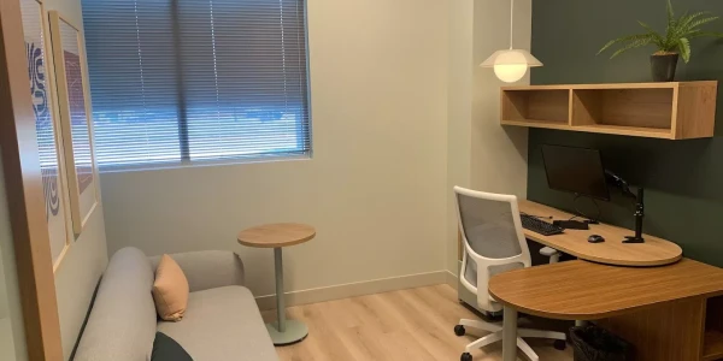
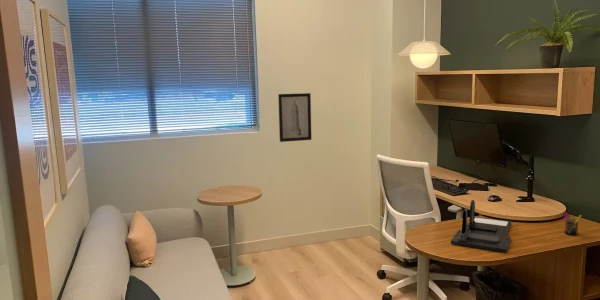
+ wall art (295, 117)
+ desk organizer (486, 218)
+ pen holder (571, 222)
